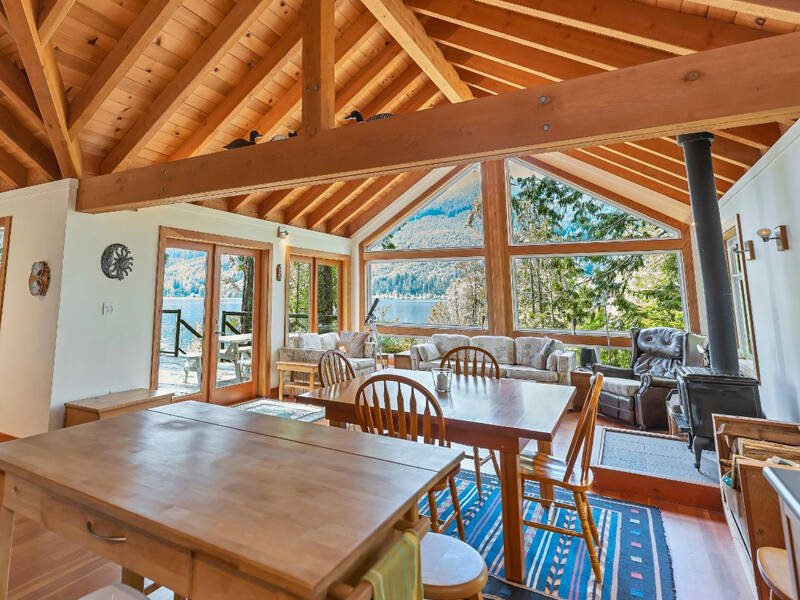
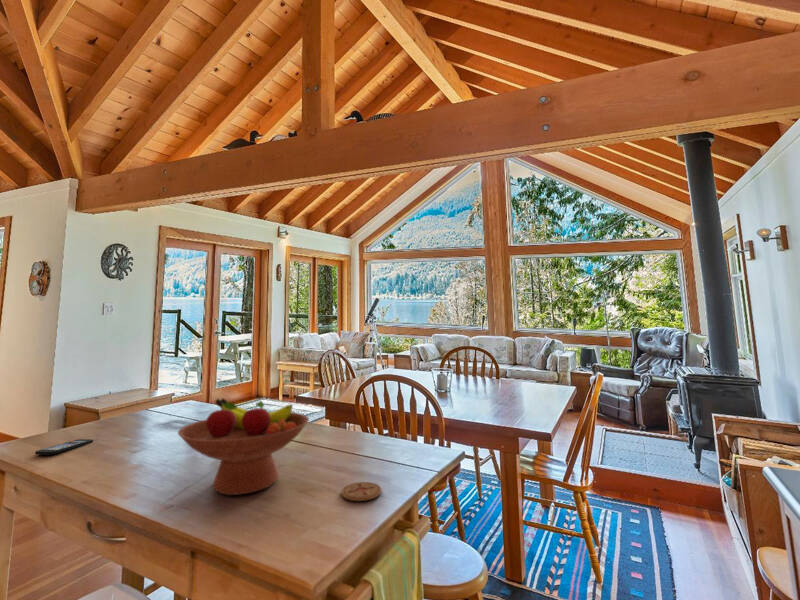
+ fruit bowl (247, 441)
+ smartphone (65, 446)
+ coaster (361, 491)
